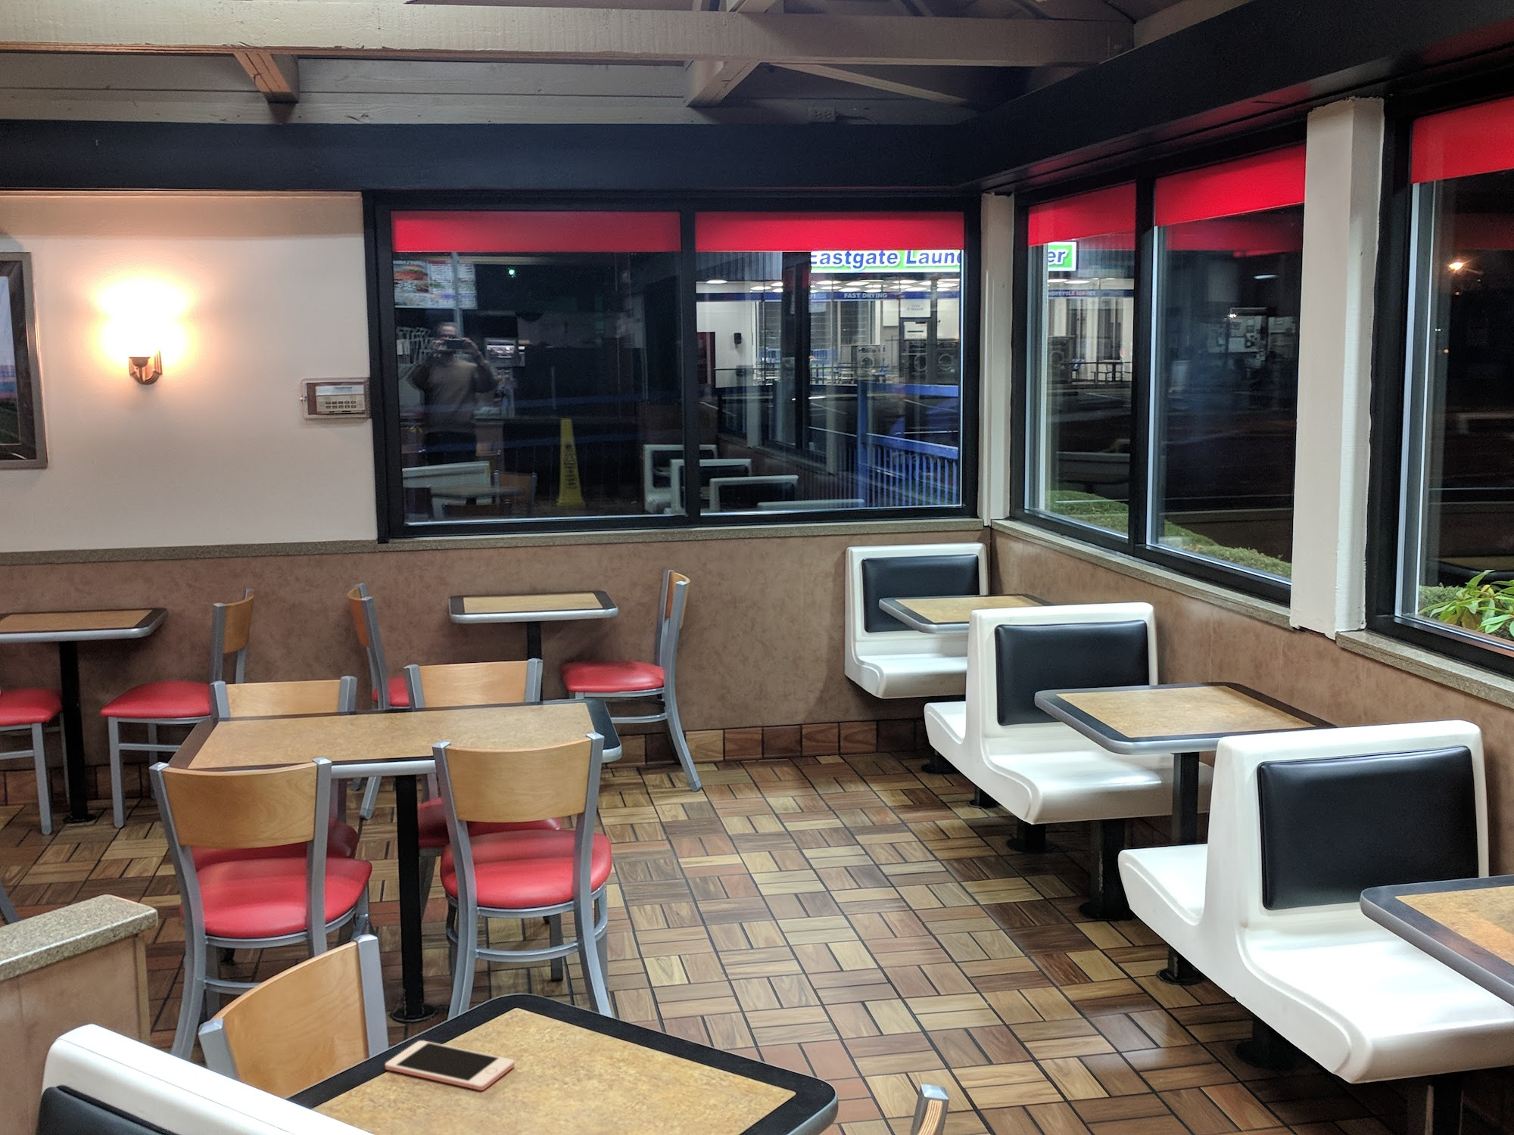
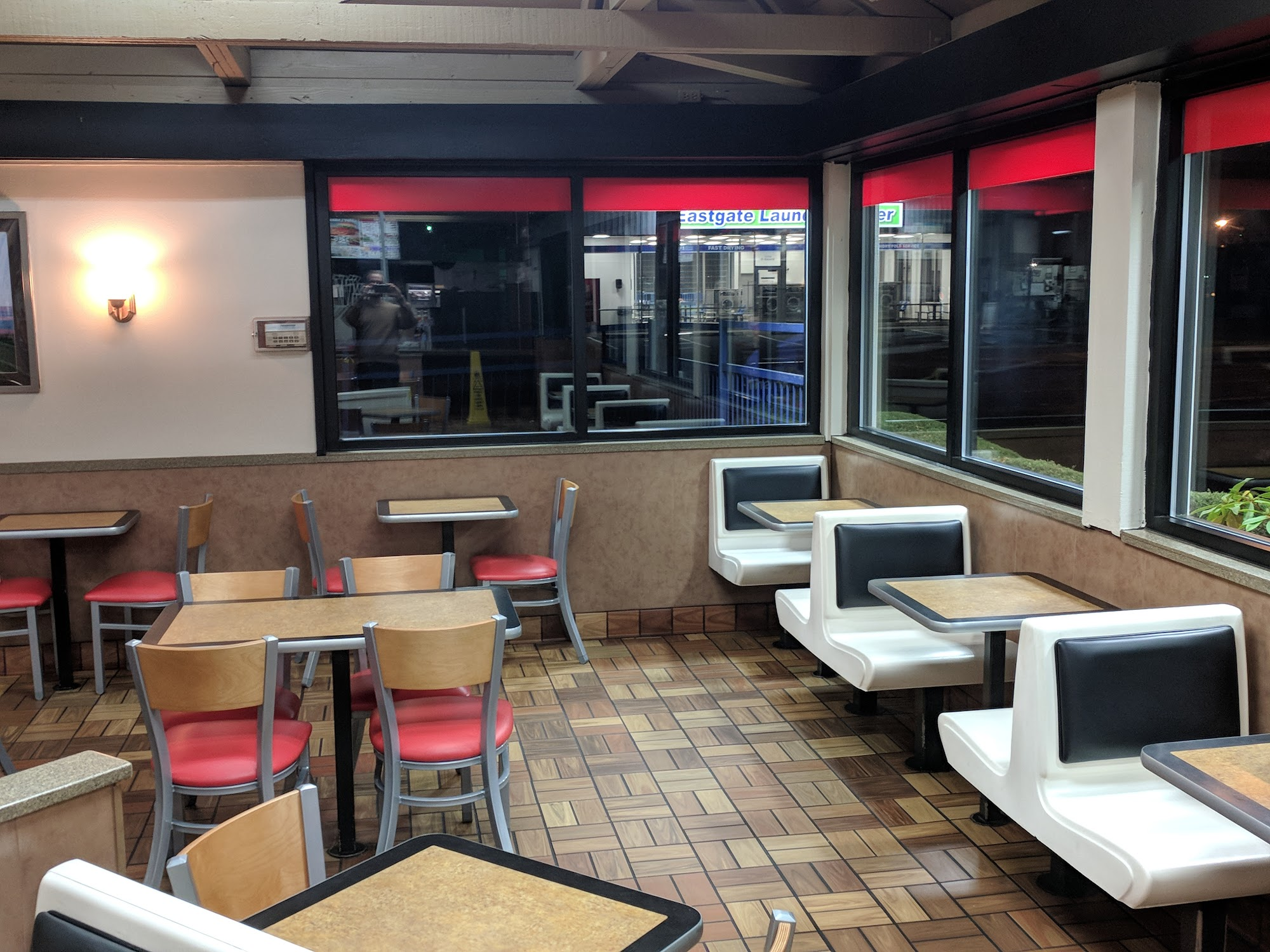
- cell phone (449, 1065)
